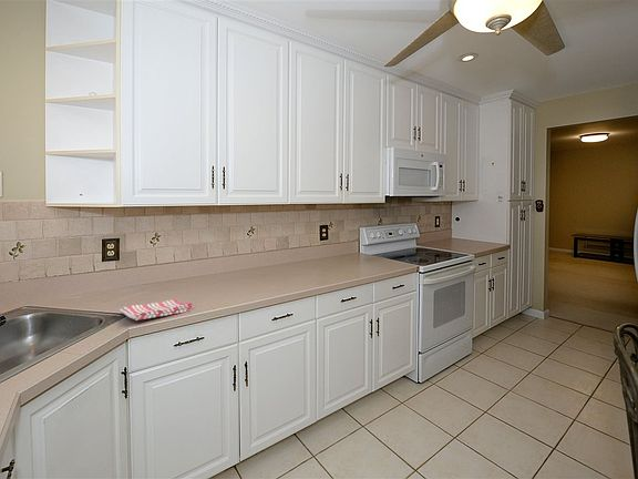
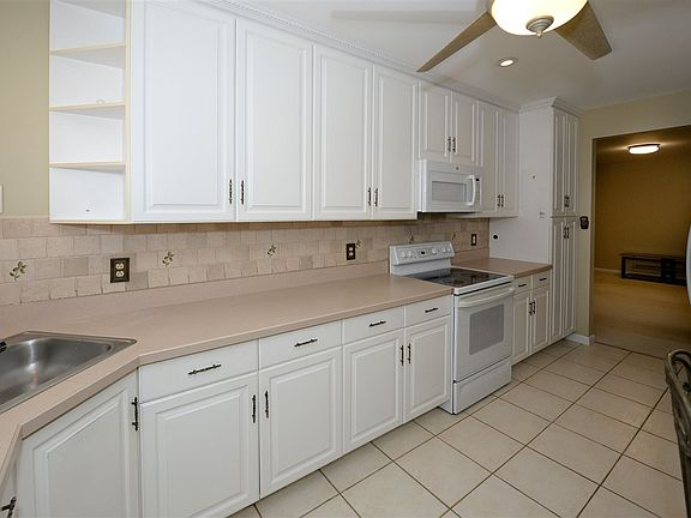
- dish towel (156, 307)
